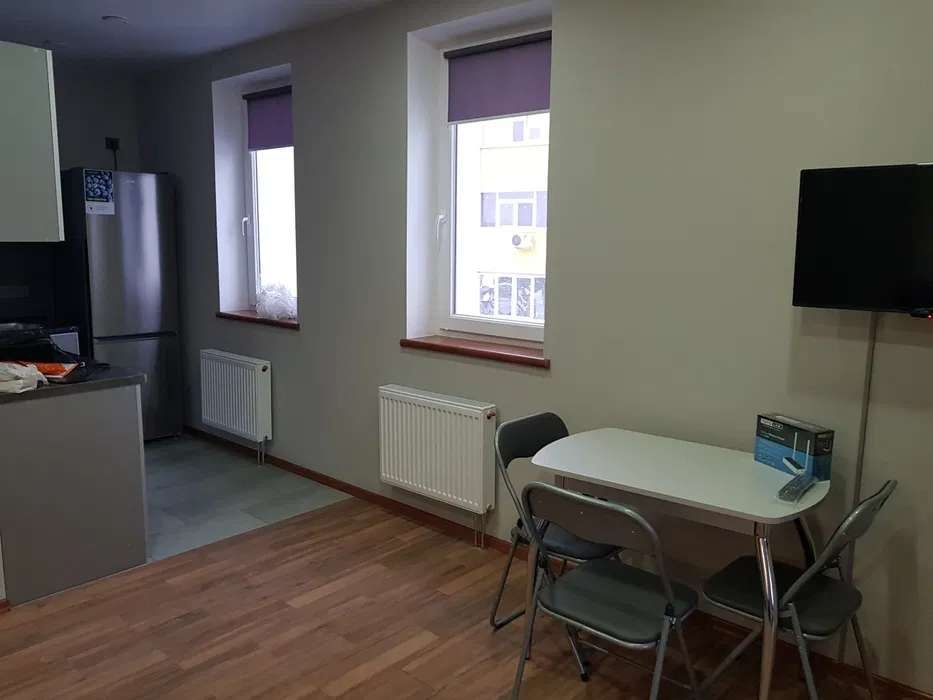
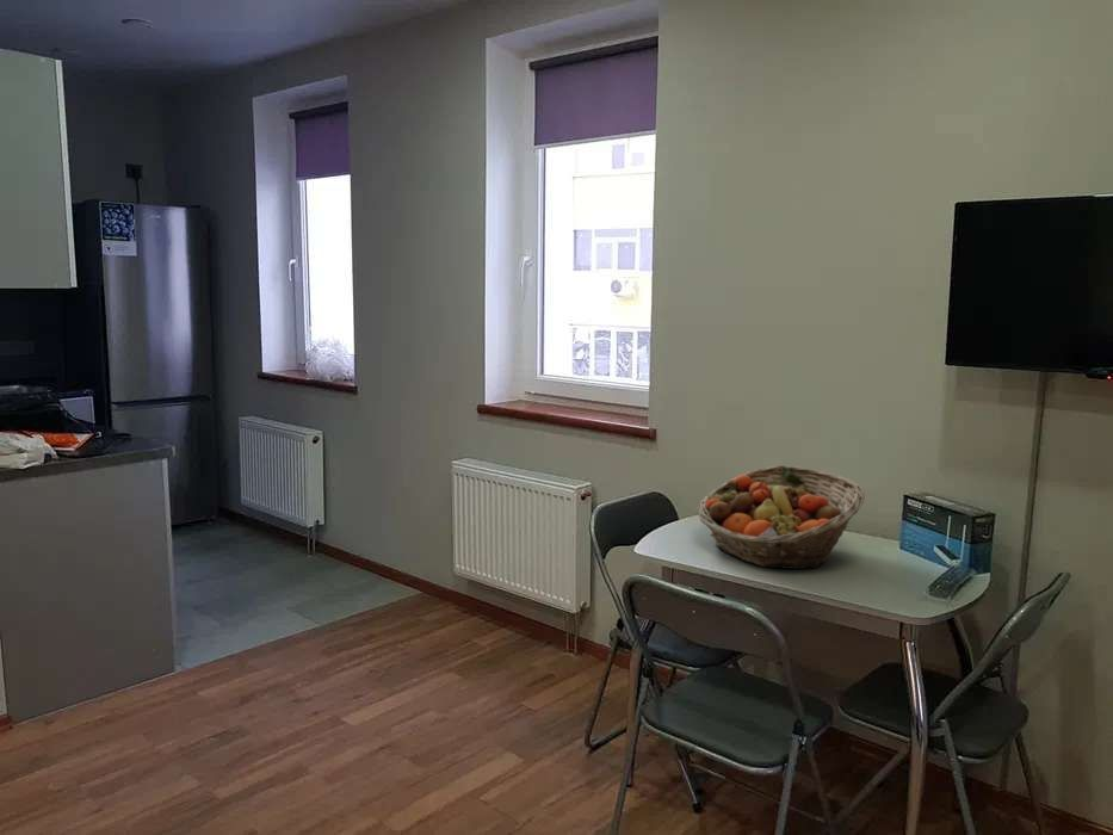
+ fruit basket (778, 514)
